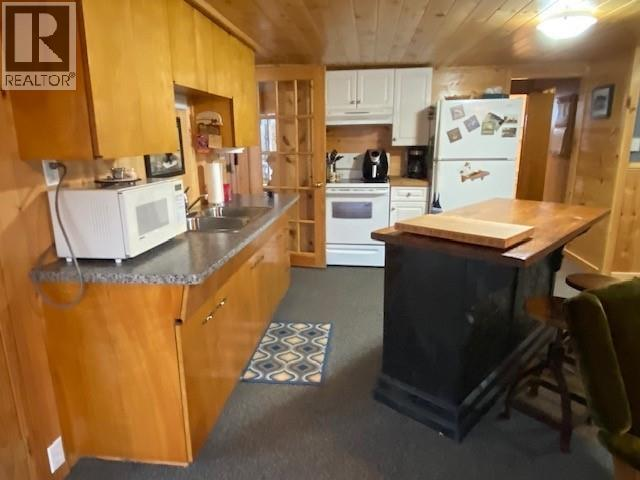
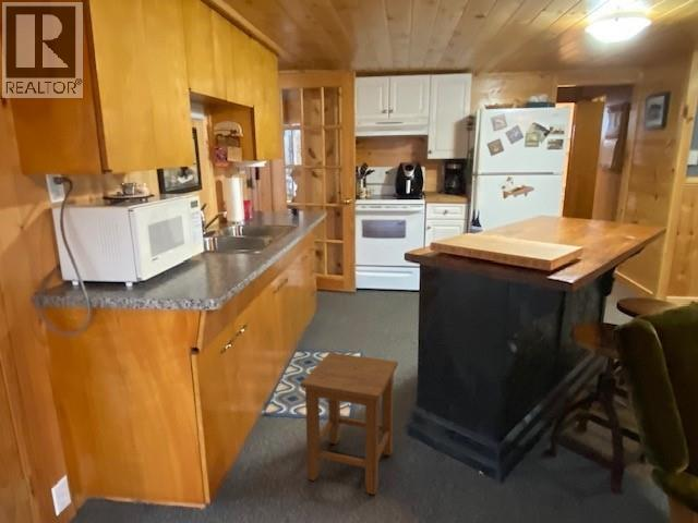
+ stool (351, 418)
